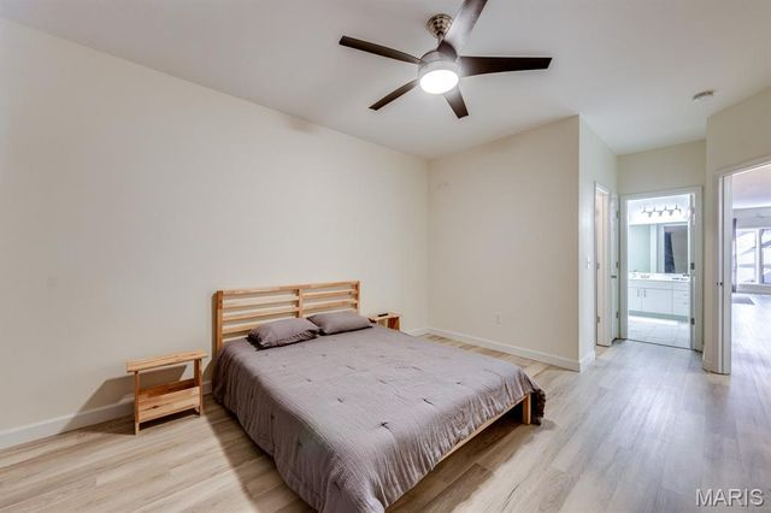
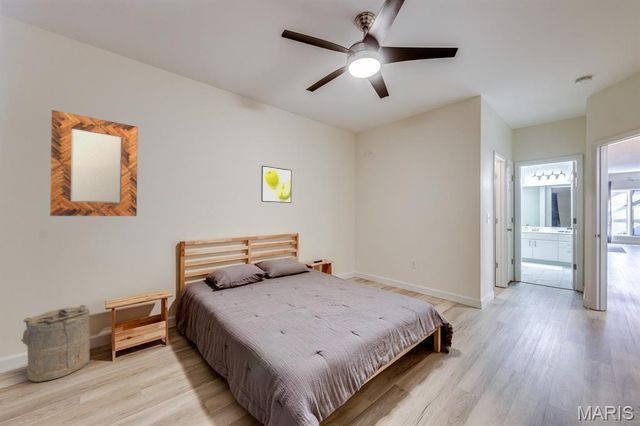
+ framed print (277, 185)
+ laundry hamper (57, 339)
+ home mirror (97, 167)
